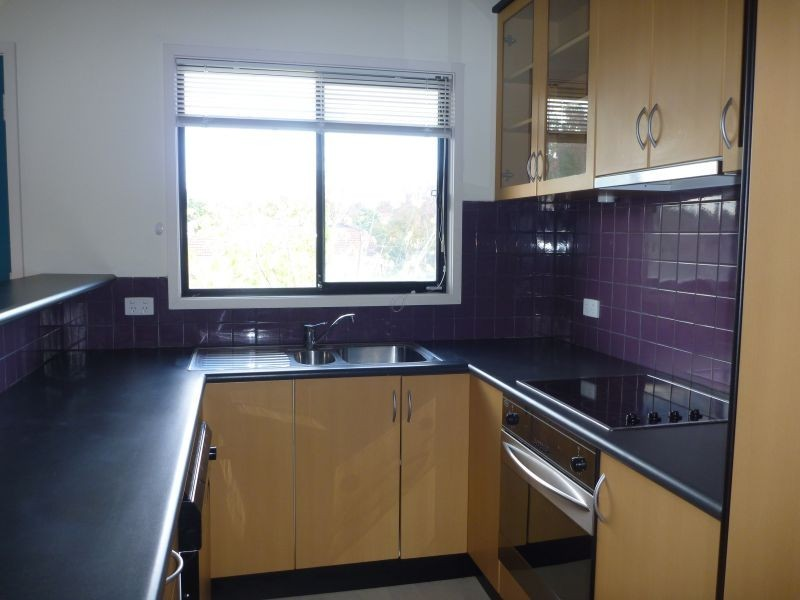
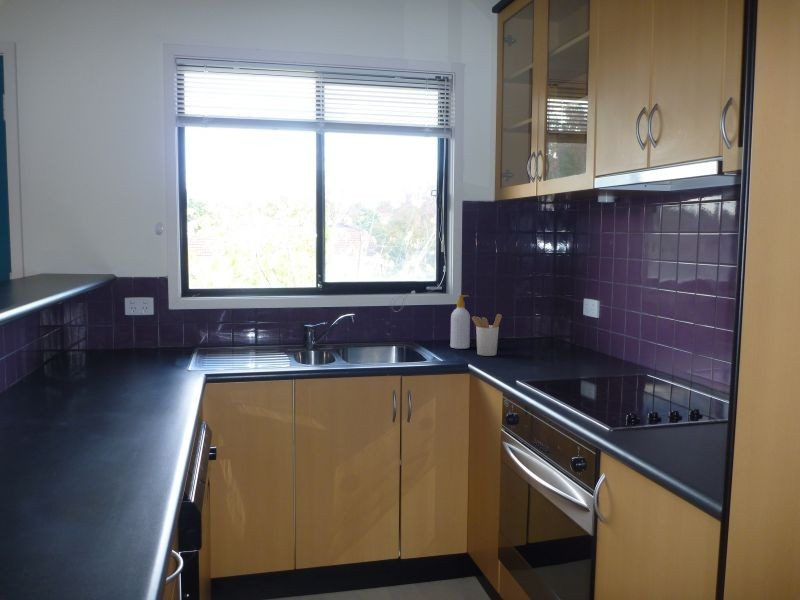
+ soap bottle (460, 321)
+ utensil holder (484, 334)
